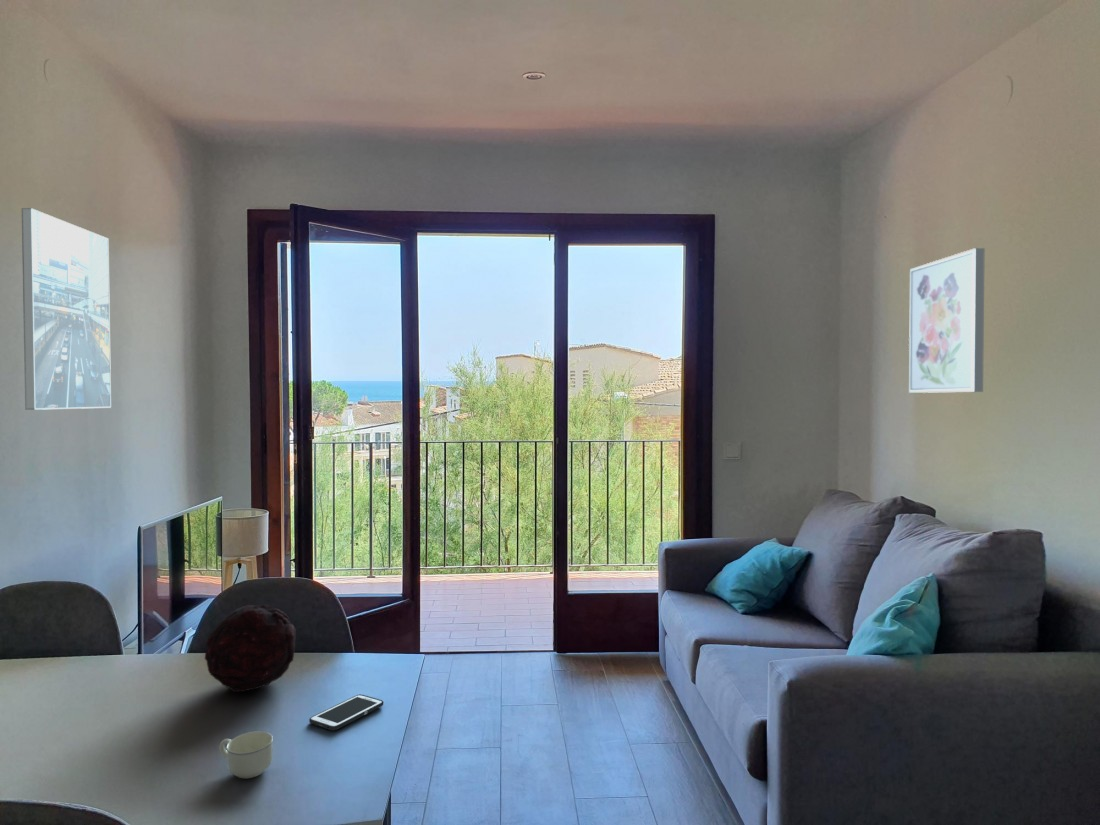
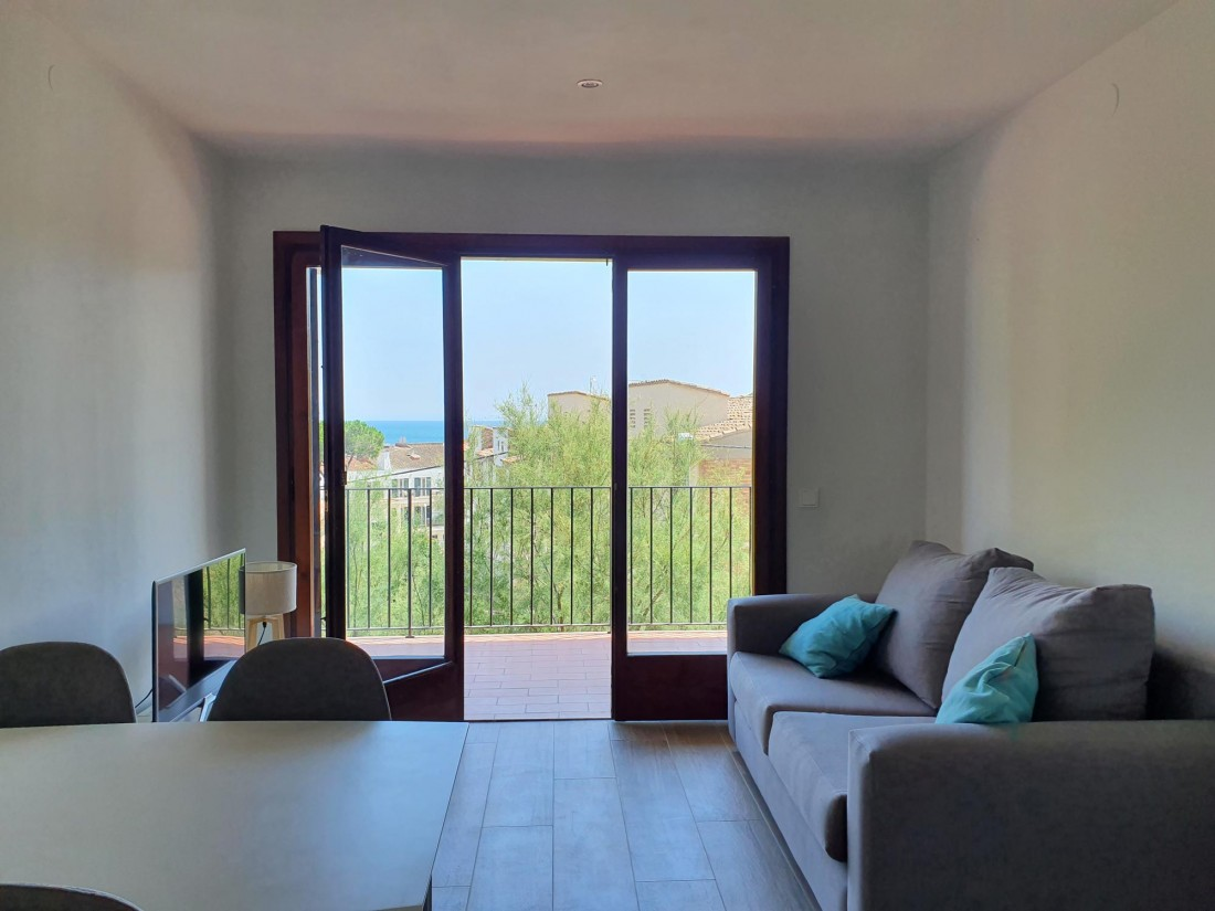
- decorative orb (252, 646)
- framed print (70, 316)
- wall art (943, 325)
- cell phone (347, 711)
- cup (245, 755)
